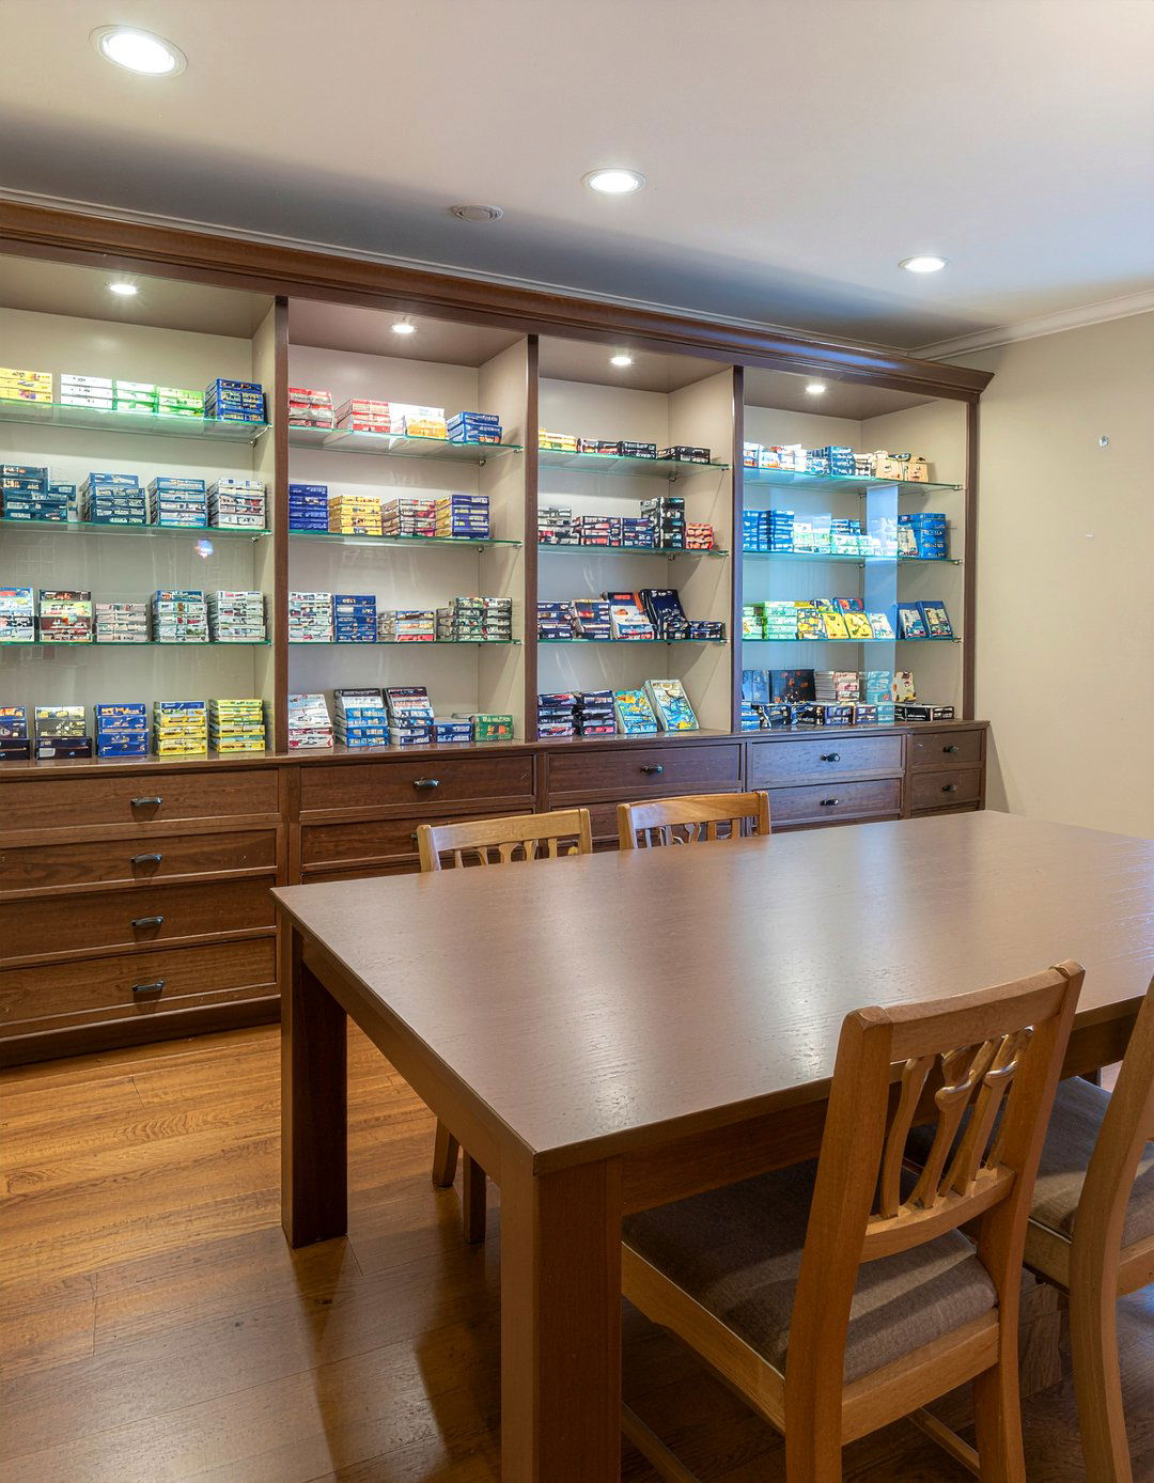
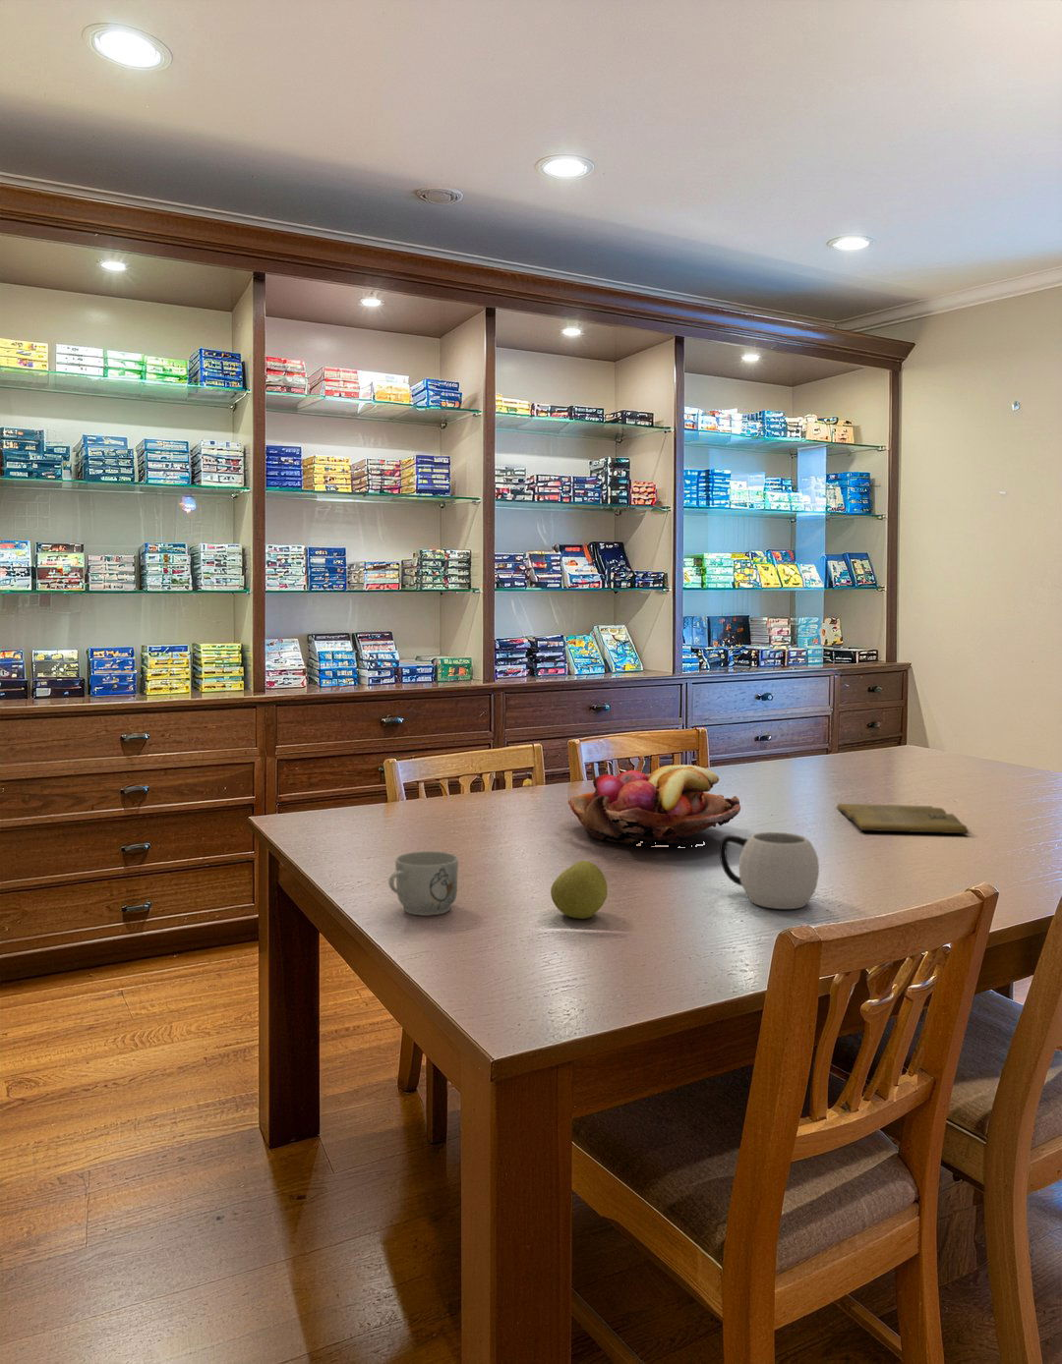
+ fruit basket (654, 800)
+ book (898, 815)
+ apple (578, 889)
+ mug (420, 885)
+ mug (765, 867)
